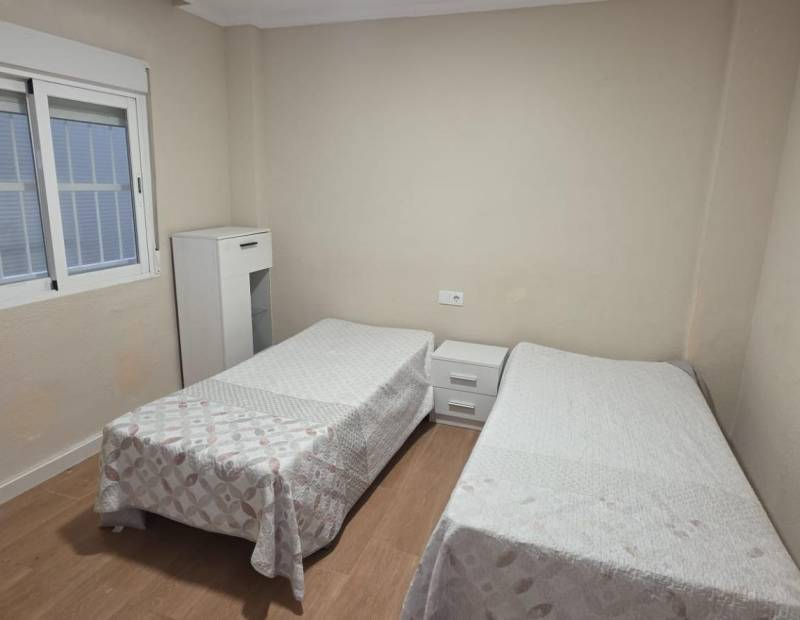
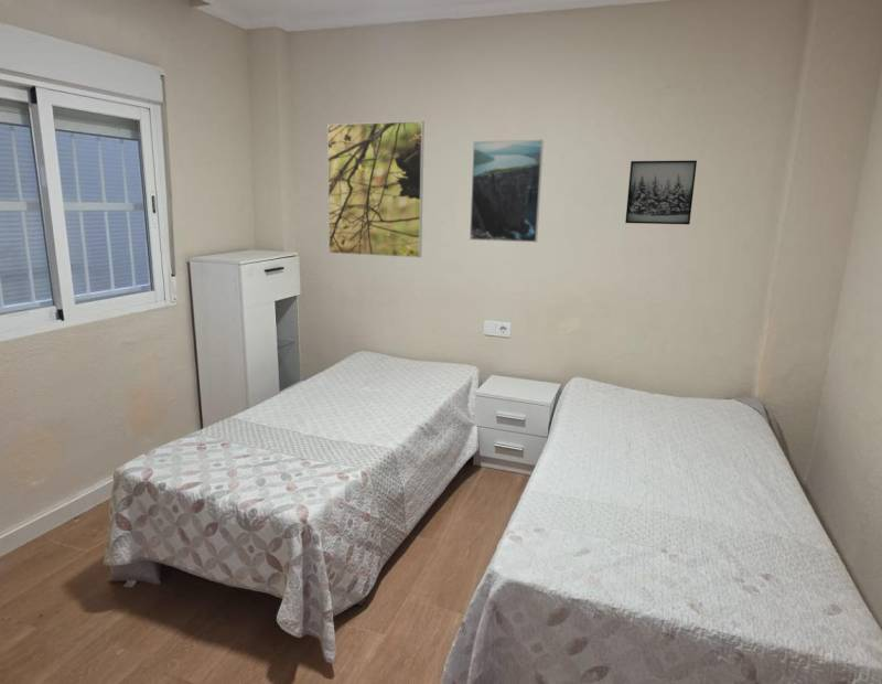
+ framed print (374, 190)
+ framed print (505, 191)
+ wall art (659, 192)
